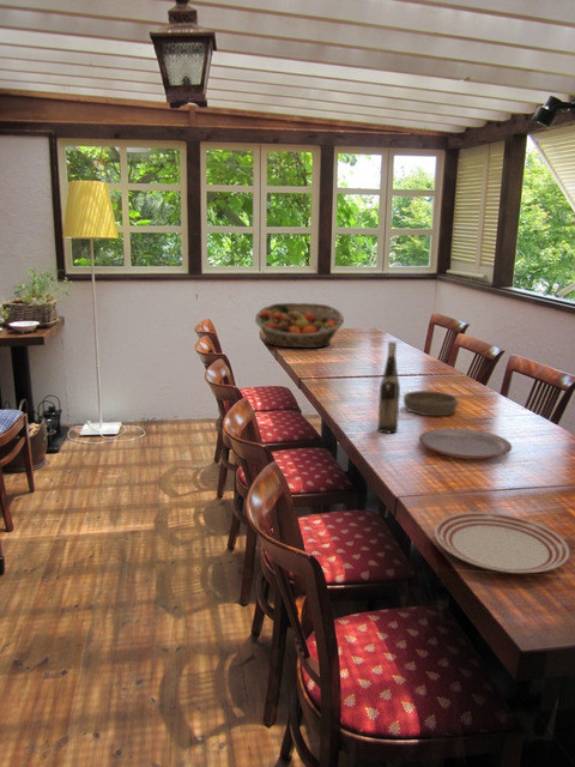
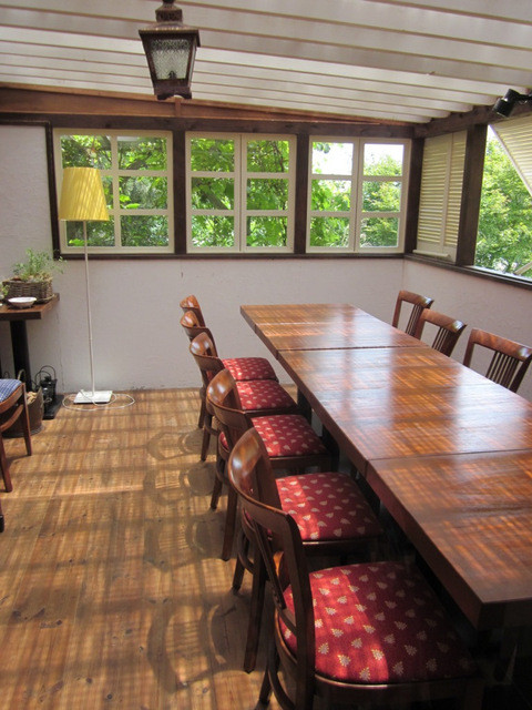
- plate (464, 445)
- wine bottle (389, 386)
- dinner plate (498, 544)
- fruit basket (298, 325)
- bowl (429, 403)
